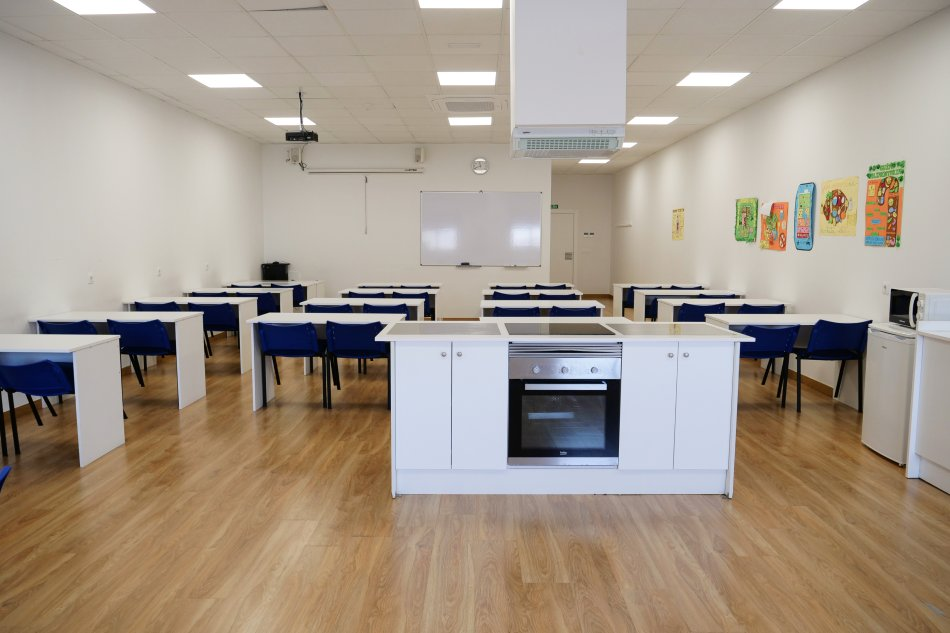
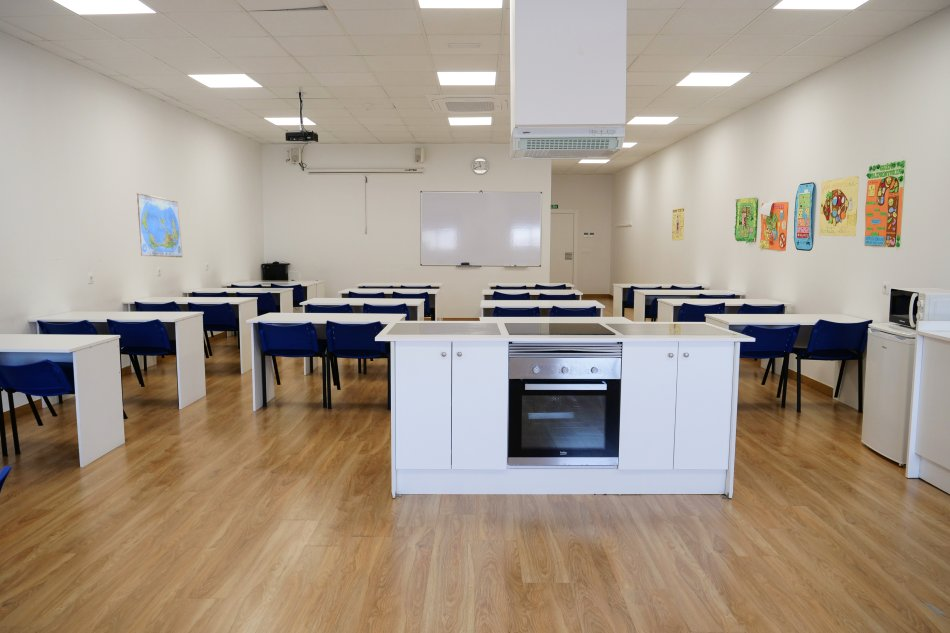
+ world map (160, 227)
